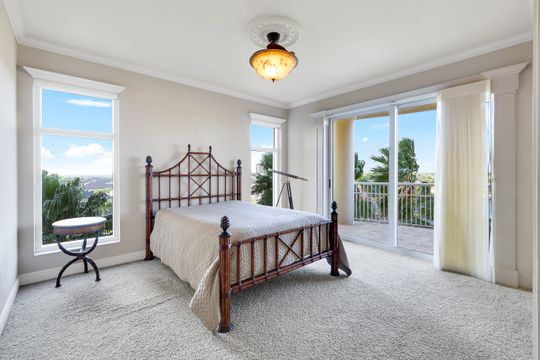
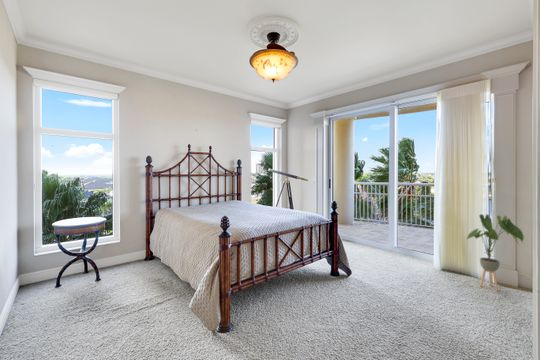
+ house plant (492, 252)
